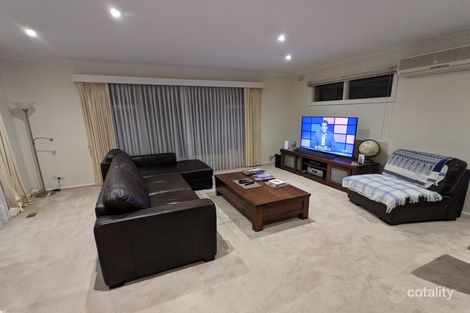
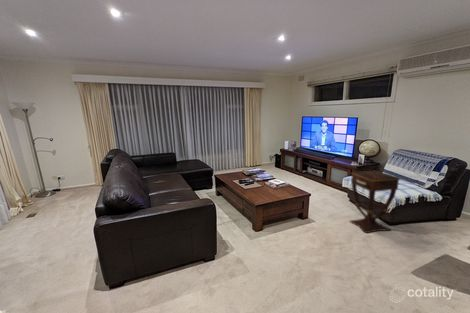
+ side table (371, 200)
